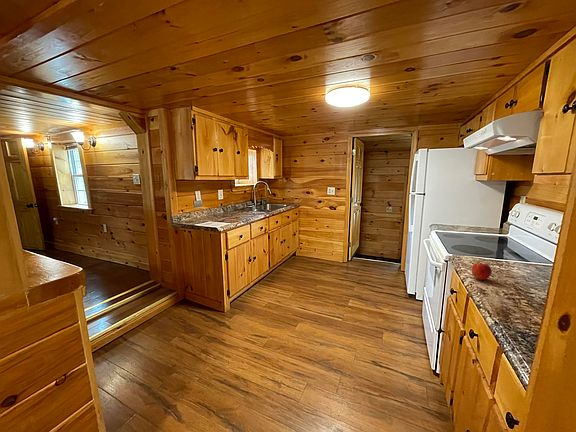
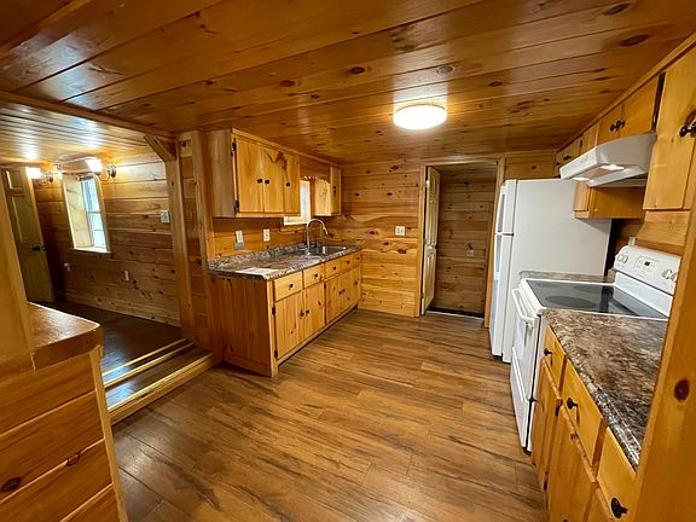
- peach (481, 271)
